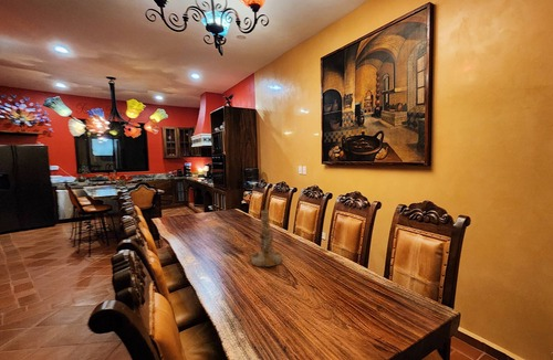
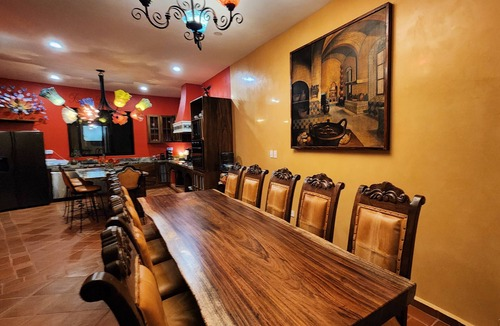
- candlestick (268, 235)
